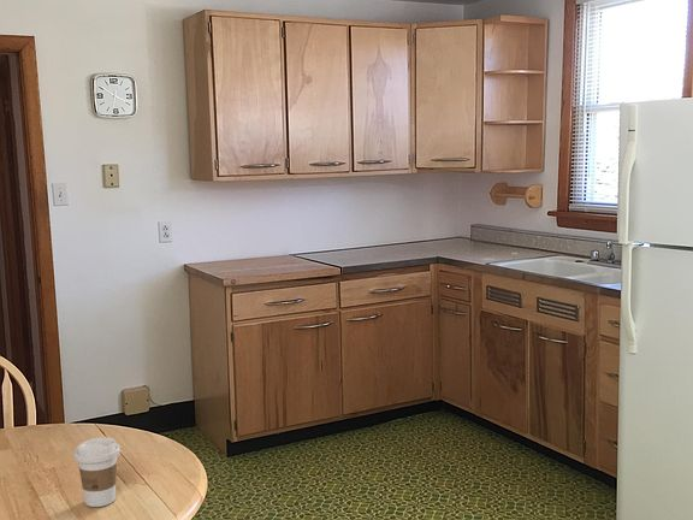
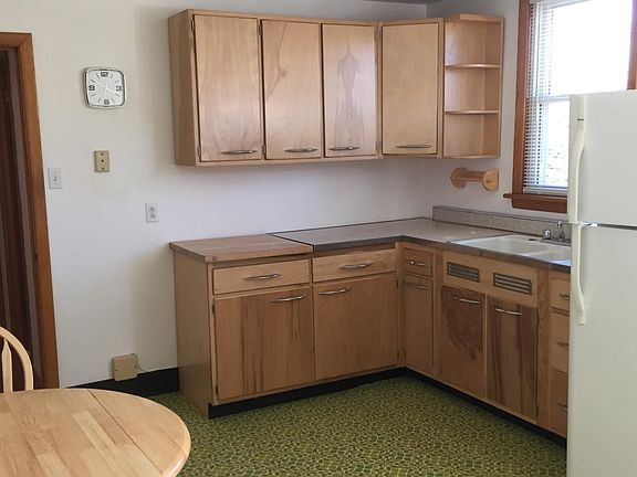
- coffee cup (97, 472)
